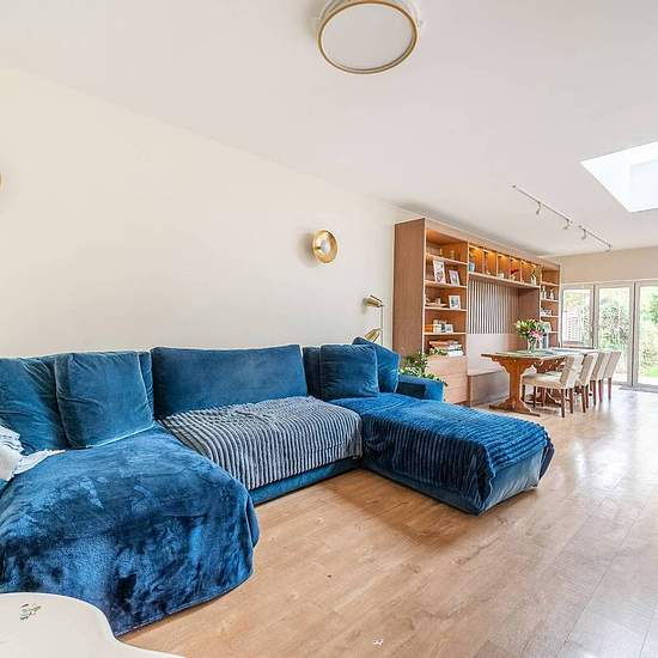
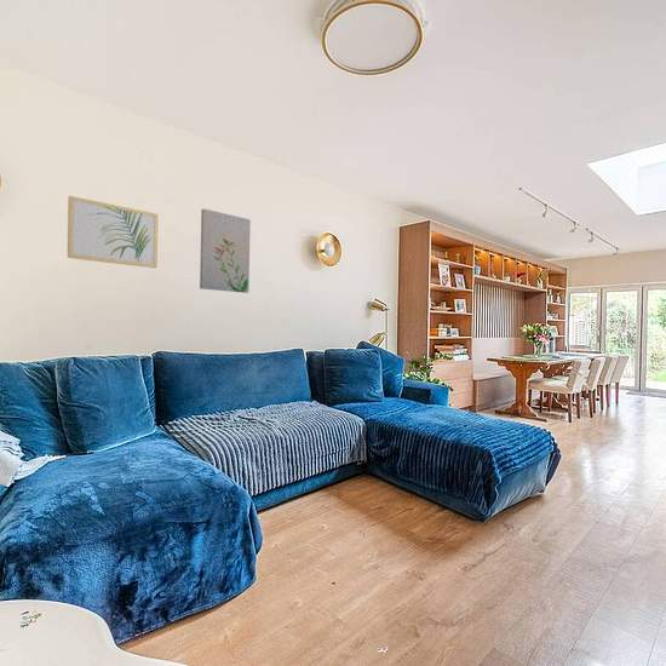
+ wall art (225, 252)
+ wall art (115, 234)
